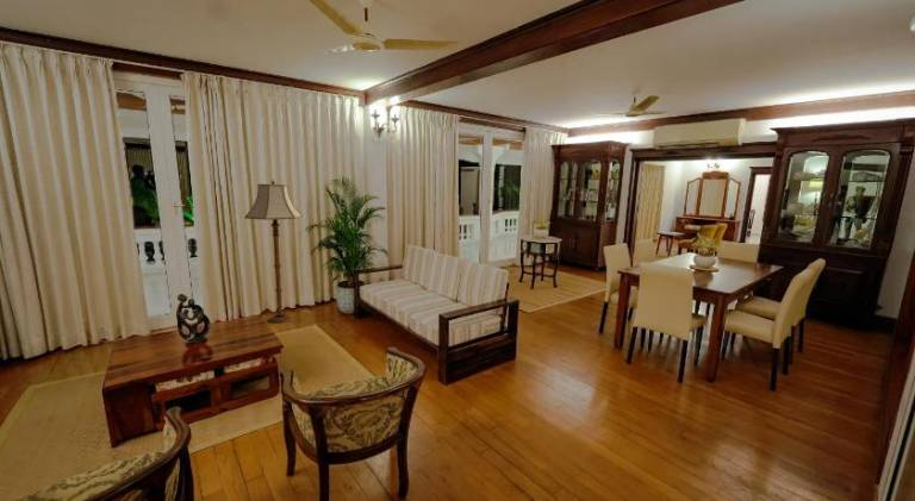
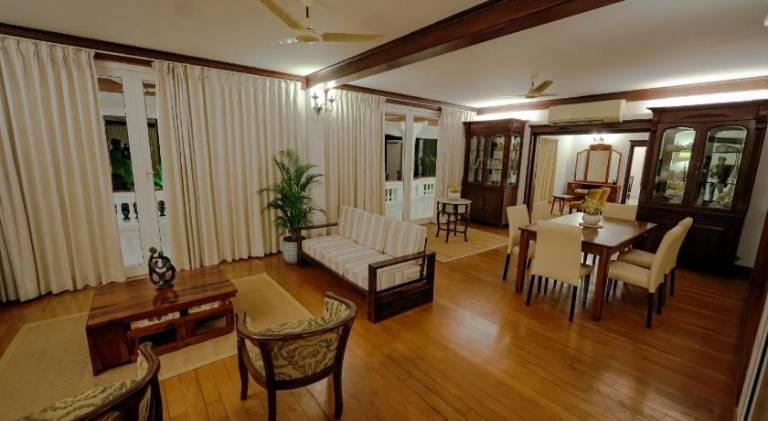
- floor lamp (276, 251)
